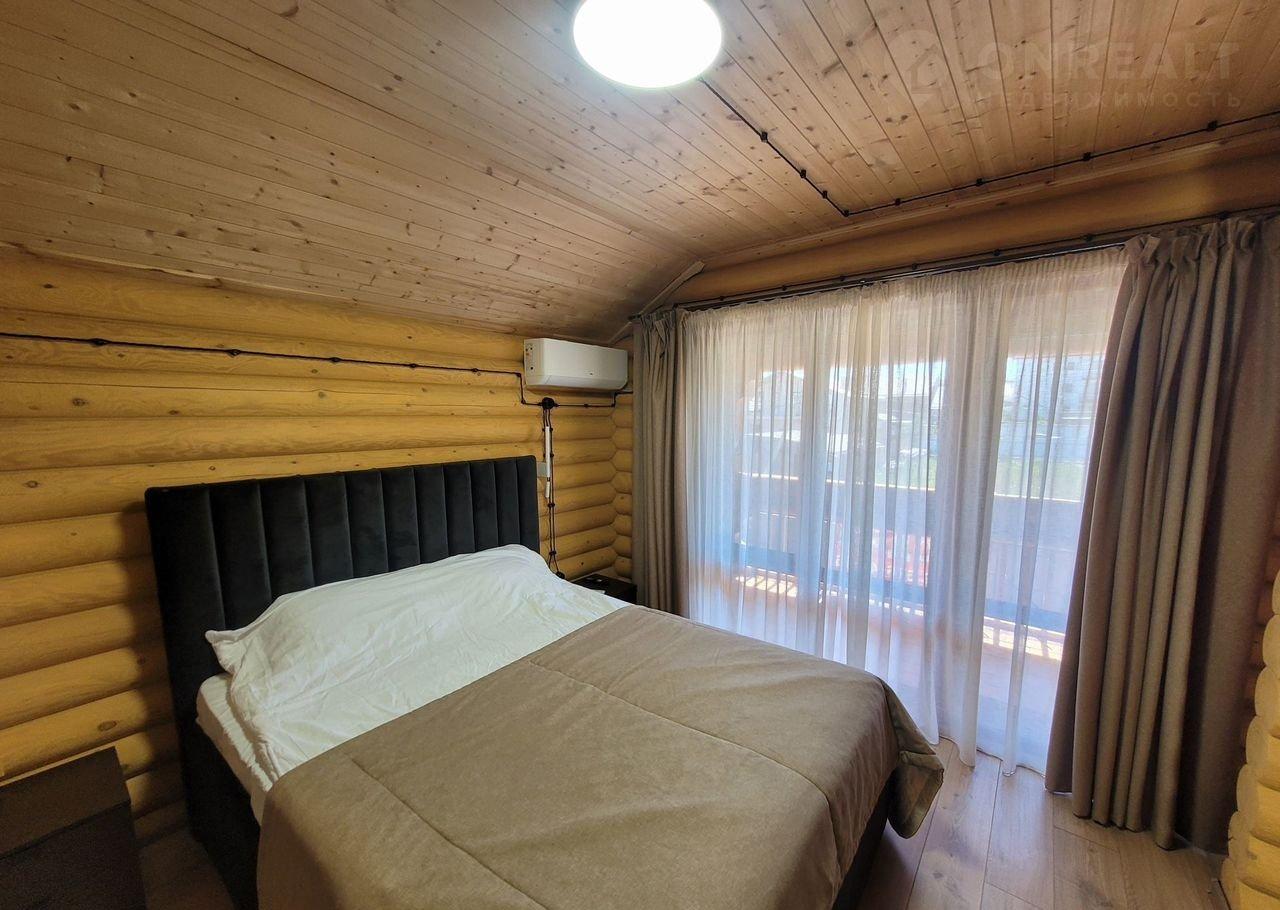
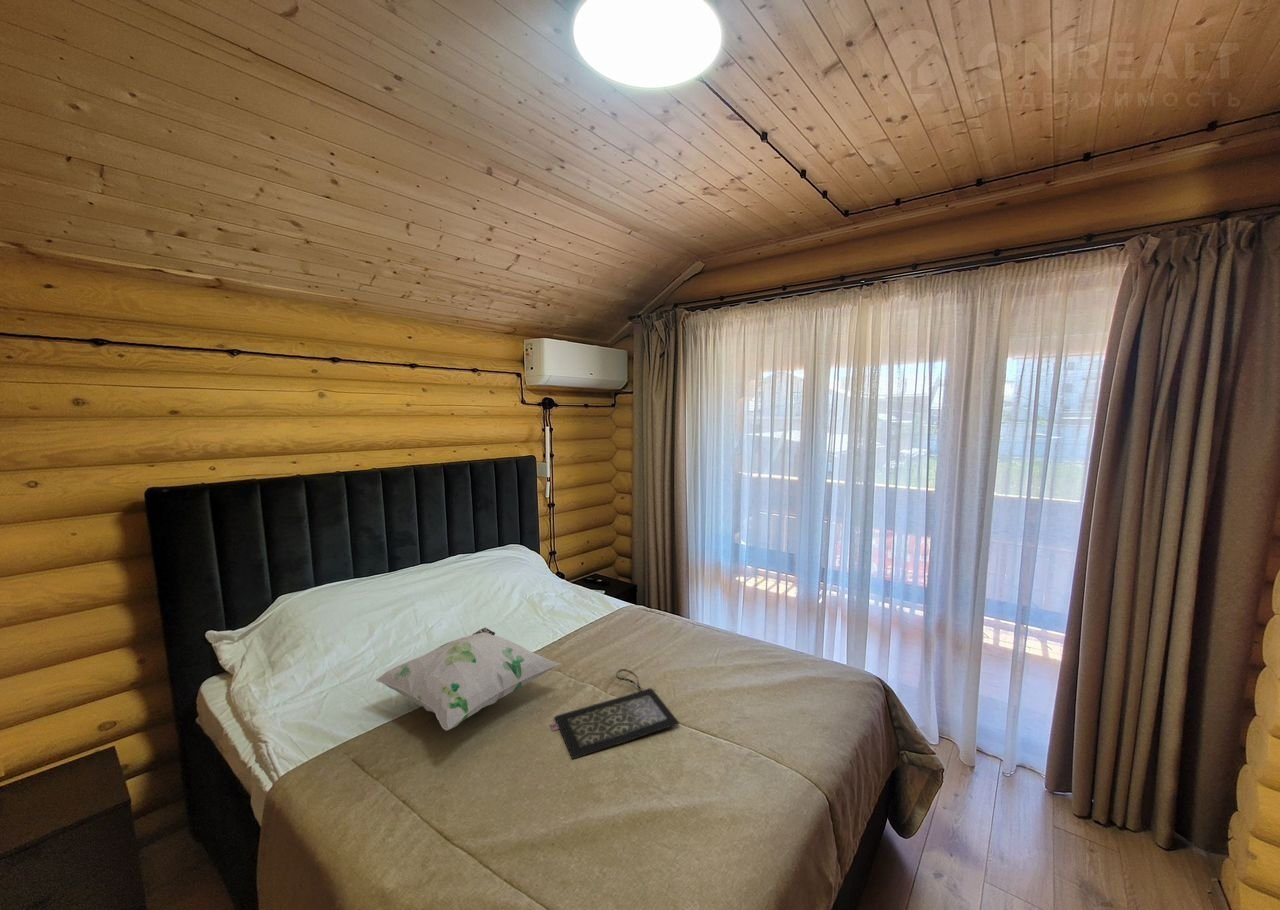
+ decorative pillow (469, 669)
+ clutch bag (620, 716)
